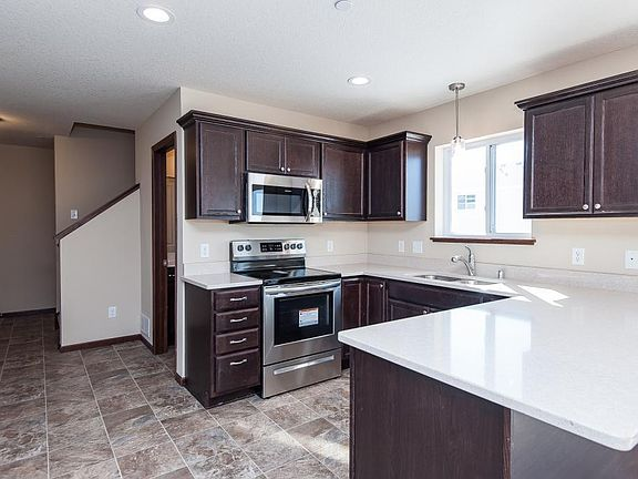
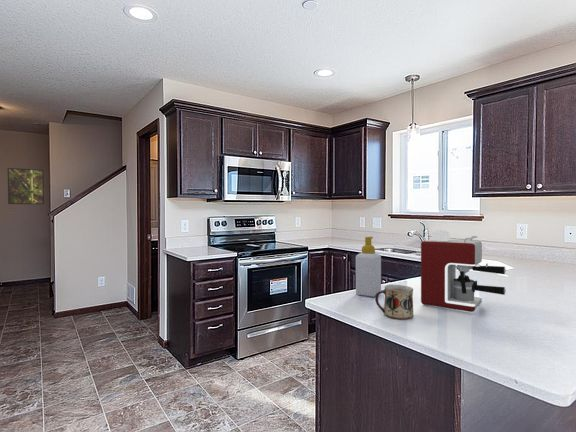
+ mug (396, 301)
+ soap bottle (368, 265)
+ coffee maker (463, 268)
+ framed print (26, 186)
